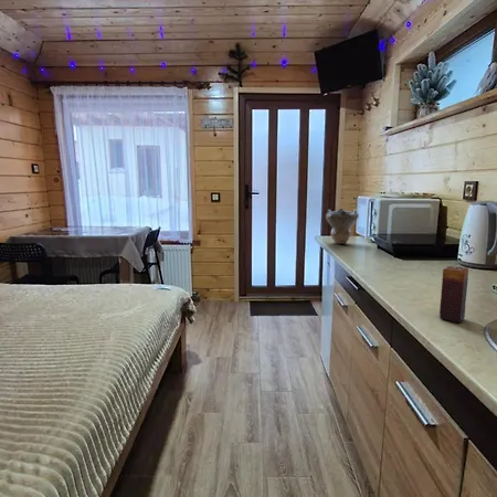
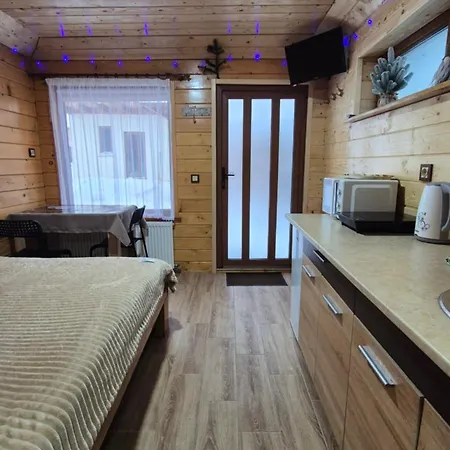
- decorative bowl (341, 225)
- candle (453, 293)
